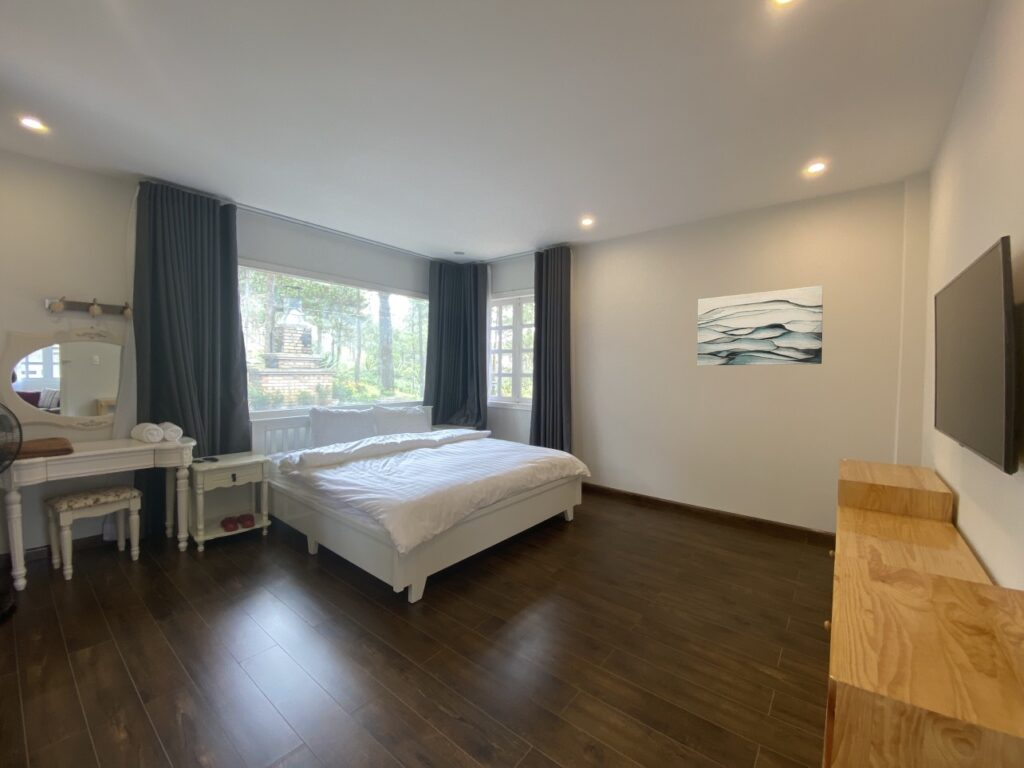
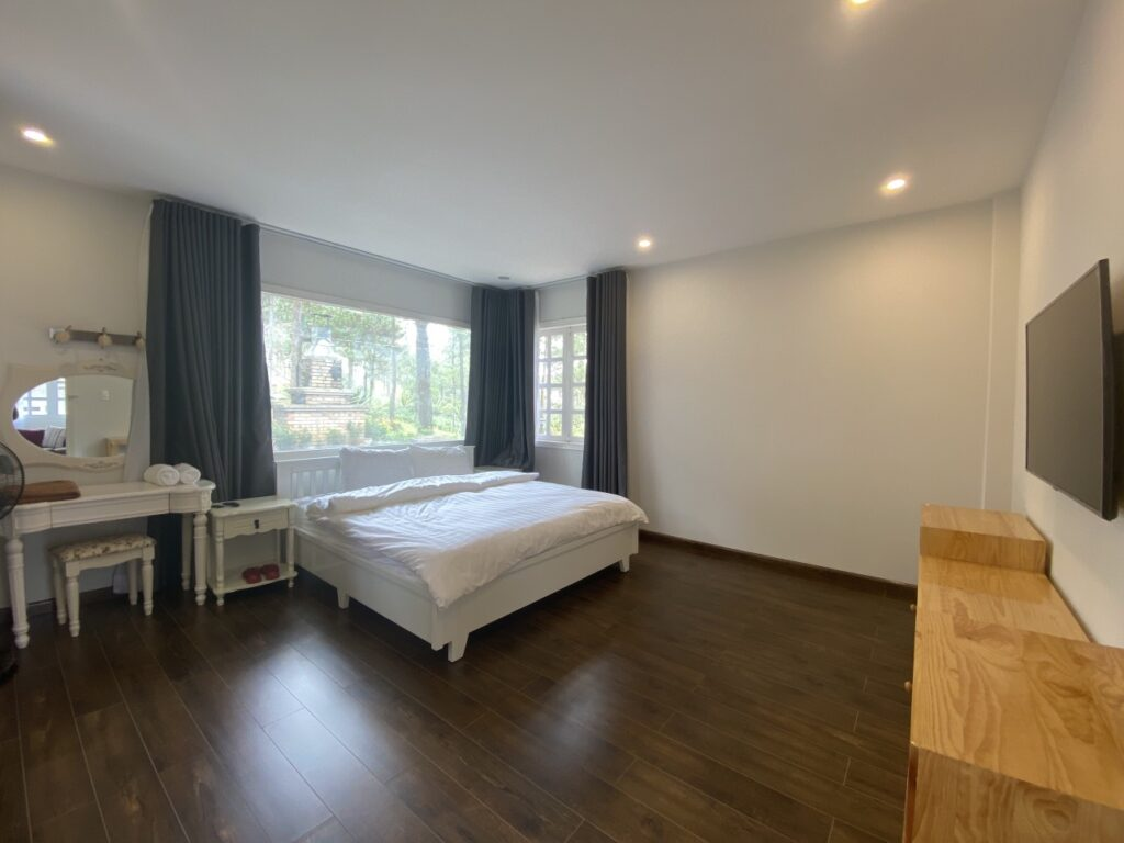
- wall art (755, 329)
